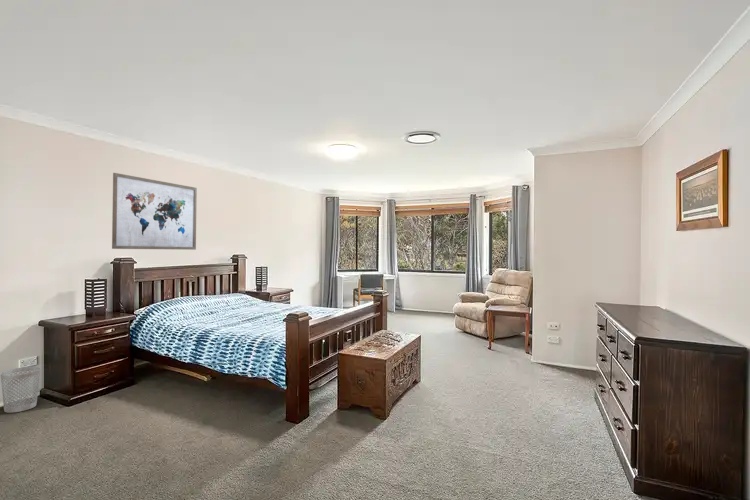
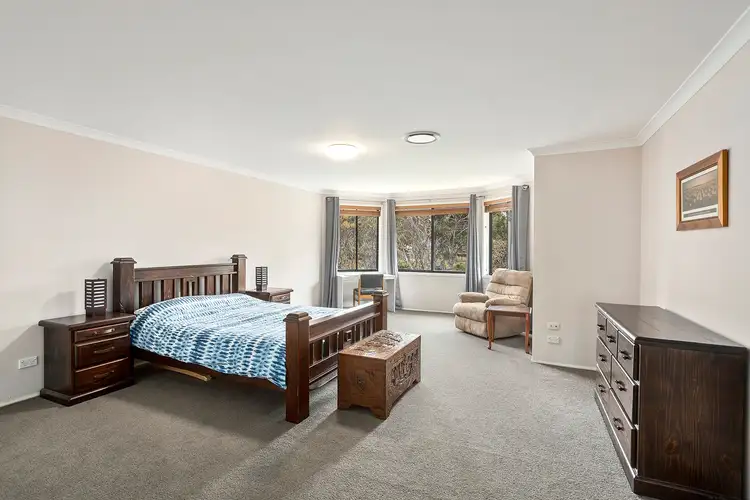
- wall art (158, 215)
- wastebasket (21, 389)
